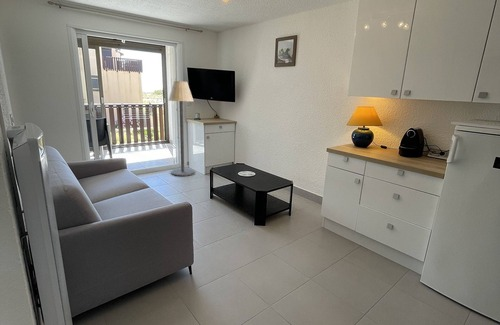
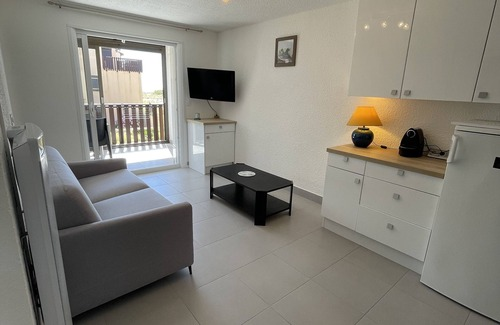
- floor lamp (181, 129)
